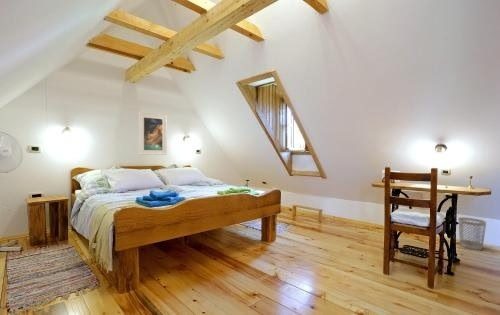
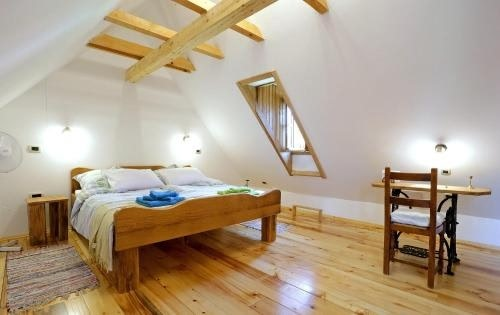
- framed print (153, 134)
- wastebasket (471, 233)
